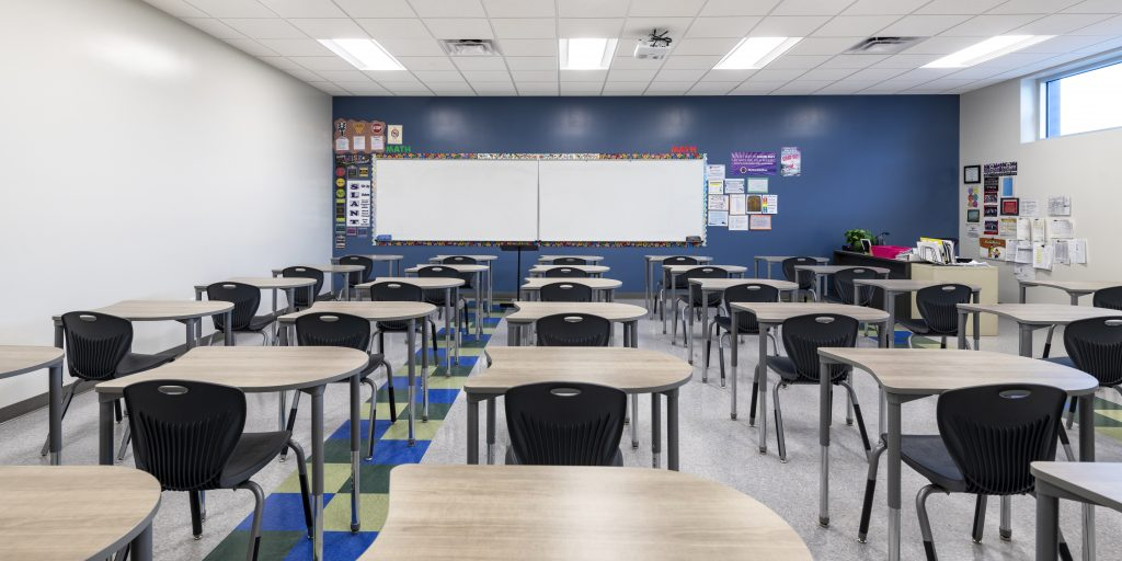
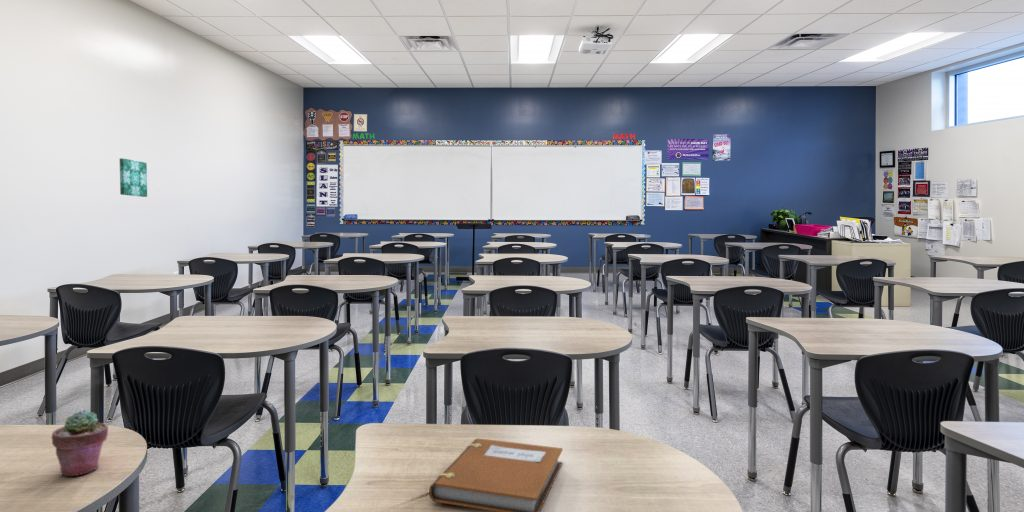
+ notebook (501, 471)
+ wall art (133, 178)
+ potted succulent (80, 440)
